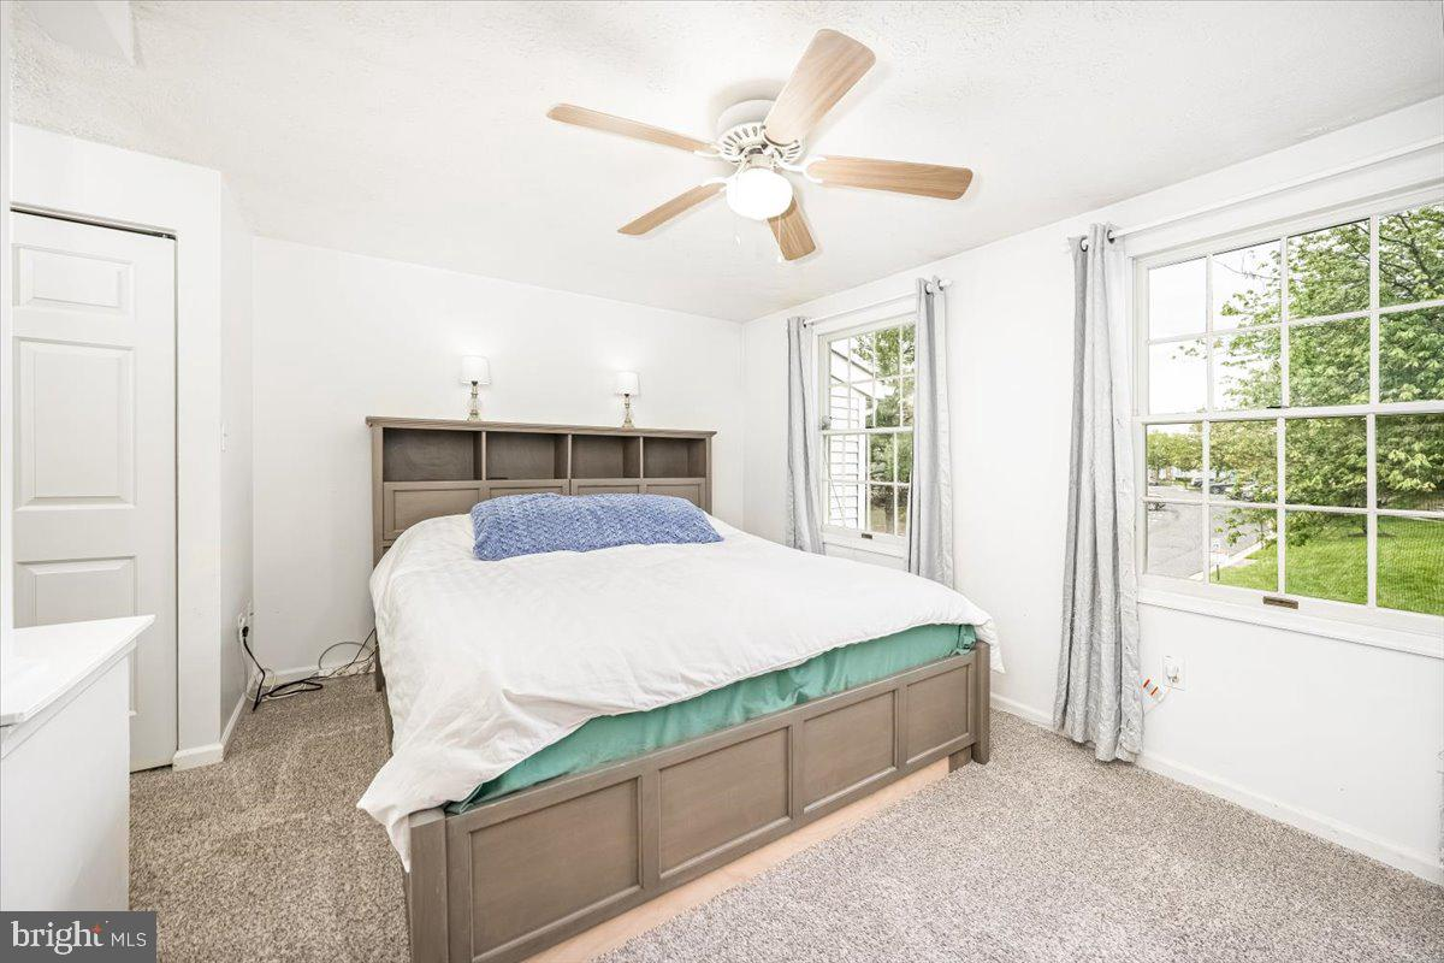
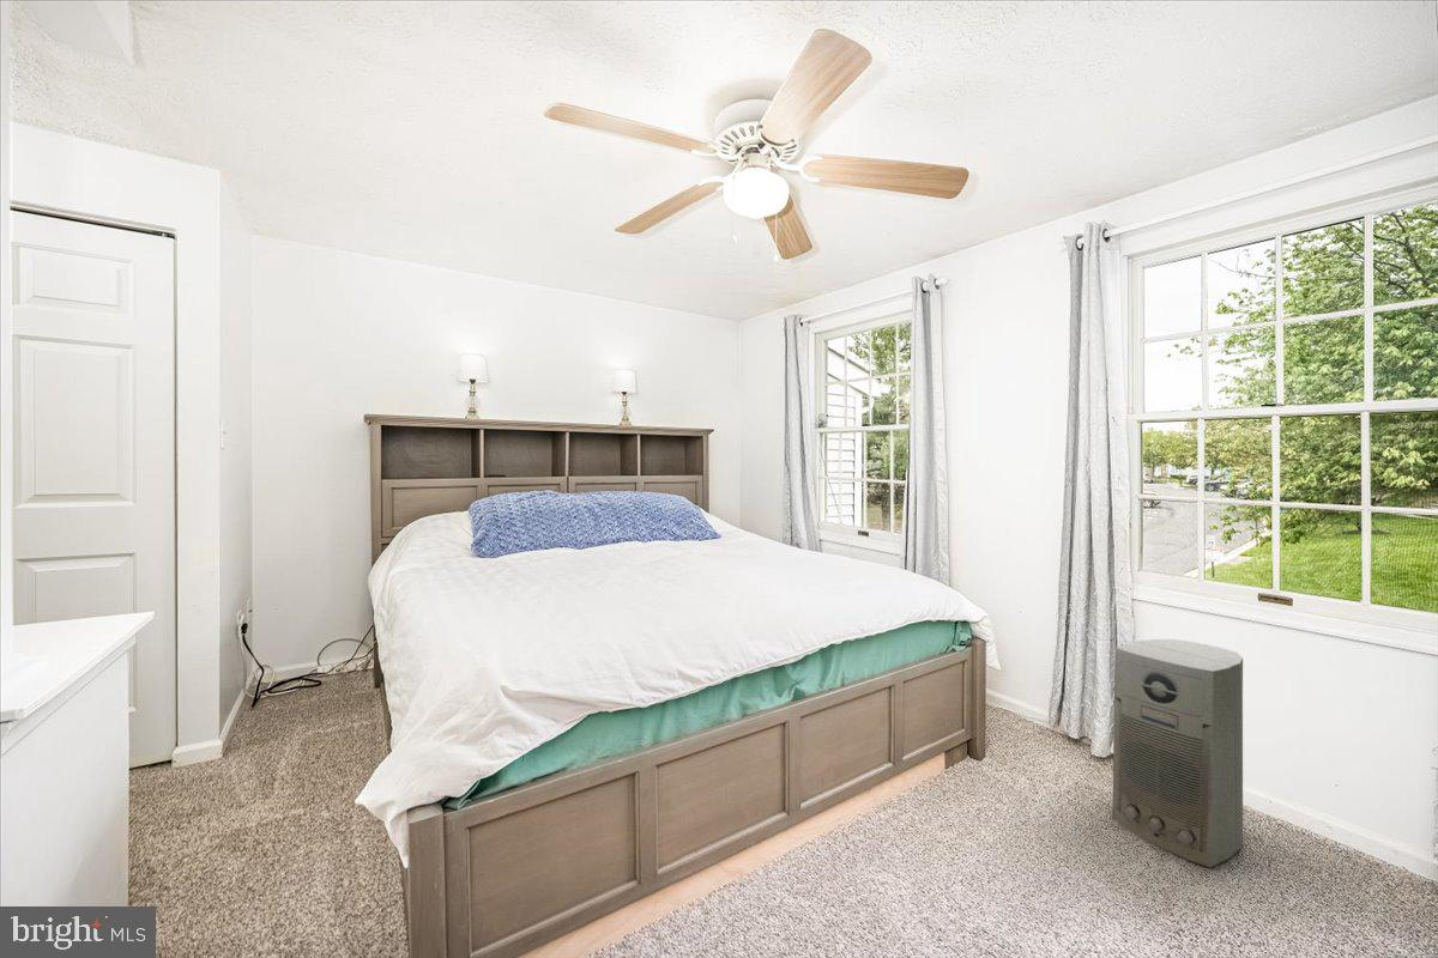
+ air purifier (1182, 739)
